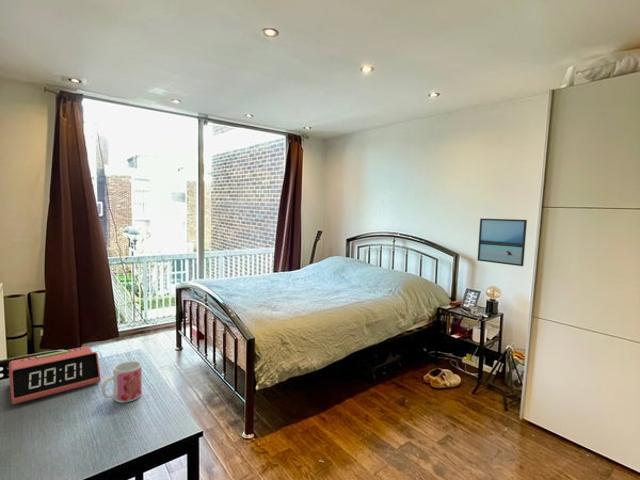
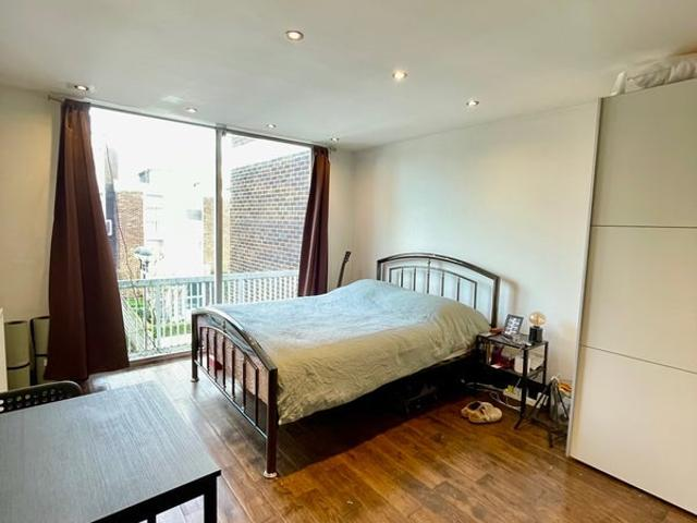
- mug (121, 383)
- alarm clock (55, 369)
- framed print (500, 241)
